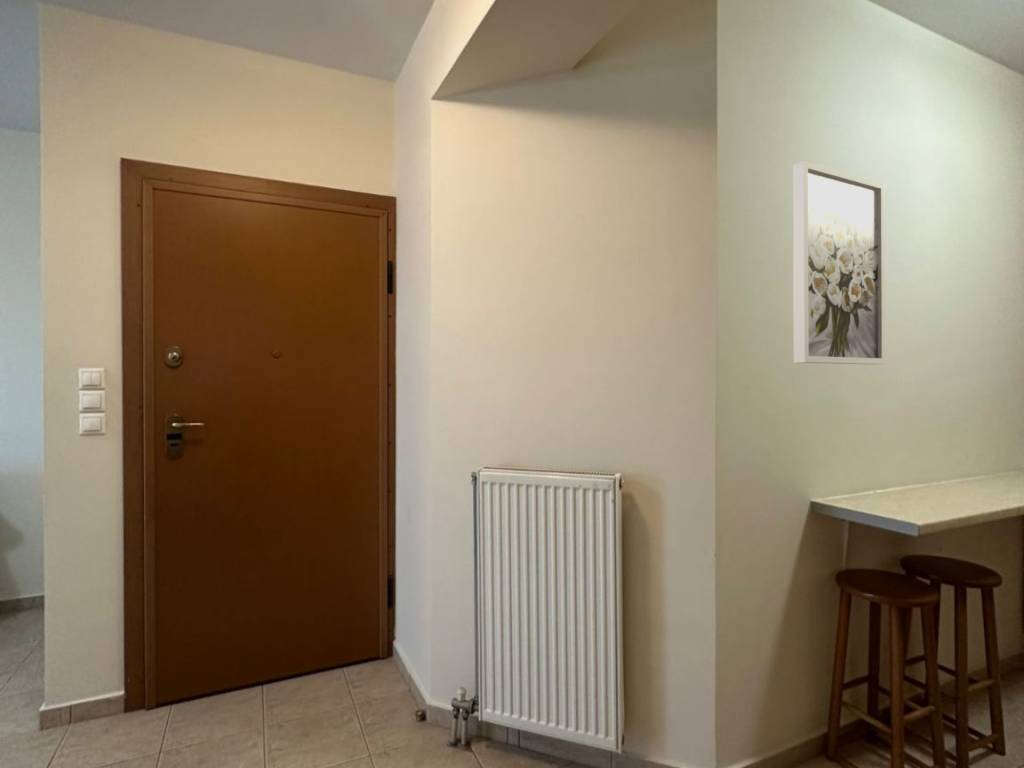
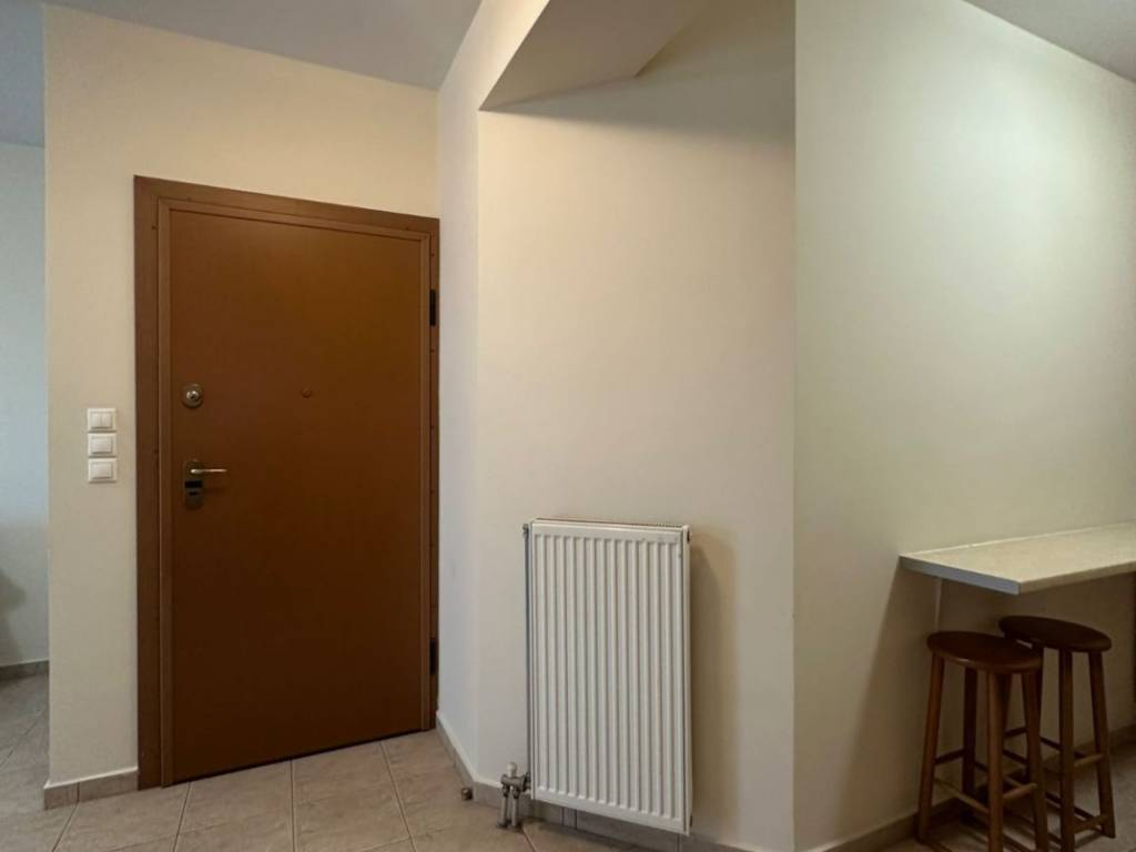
- wall art (841, 269)
